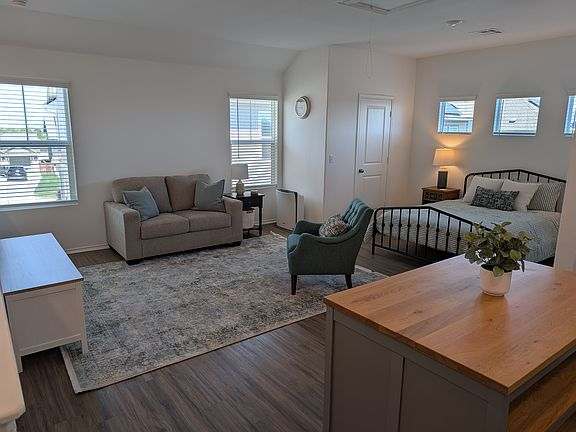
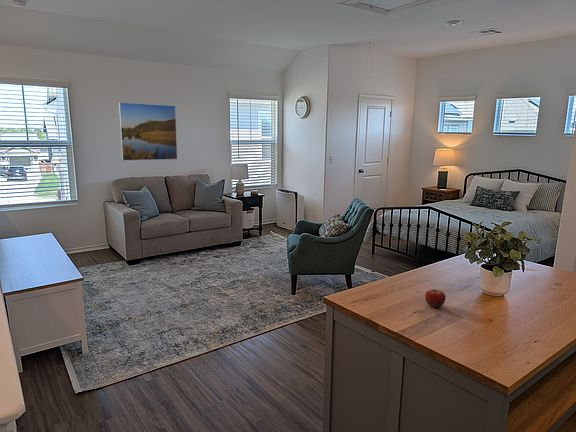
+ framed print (149, 132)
+ fruit (435, 296)
